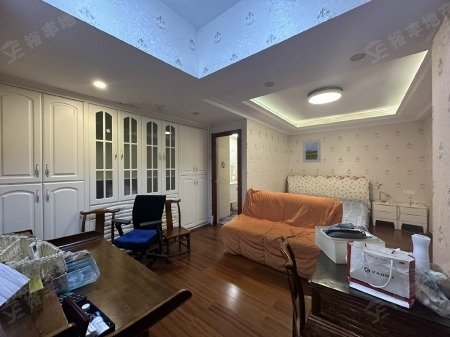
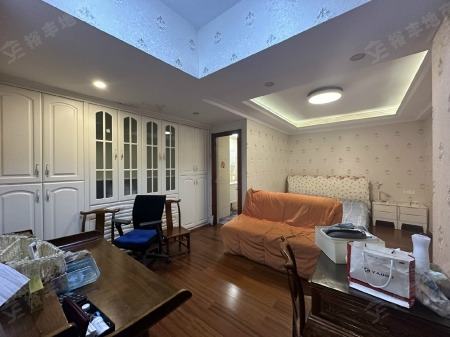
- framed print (311, 151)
